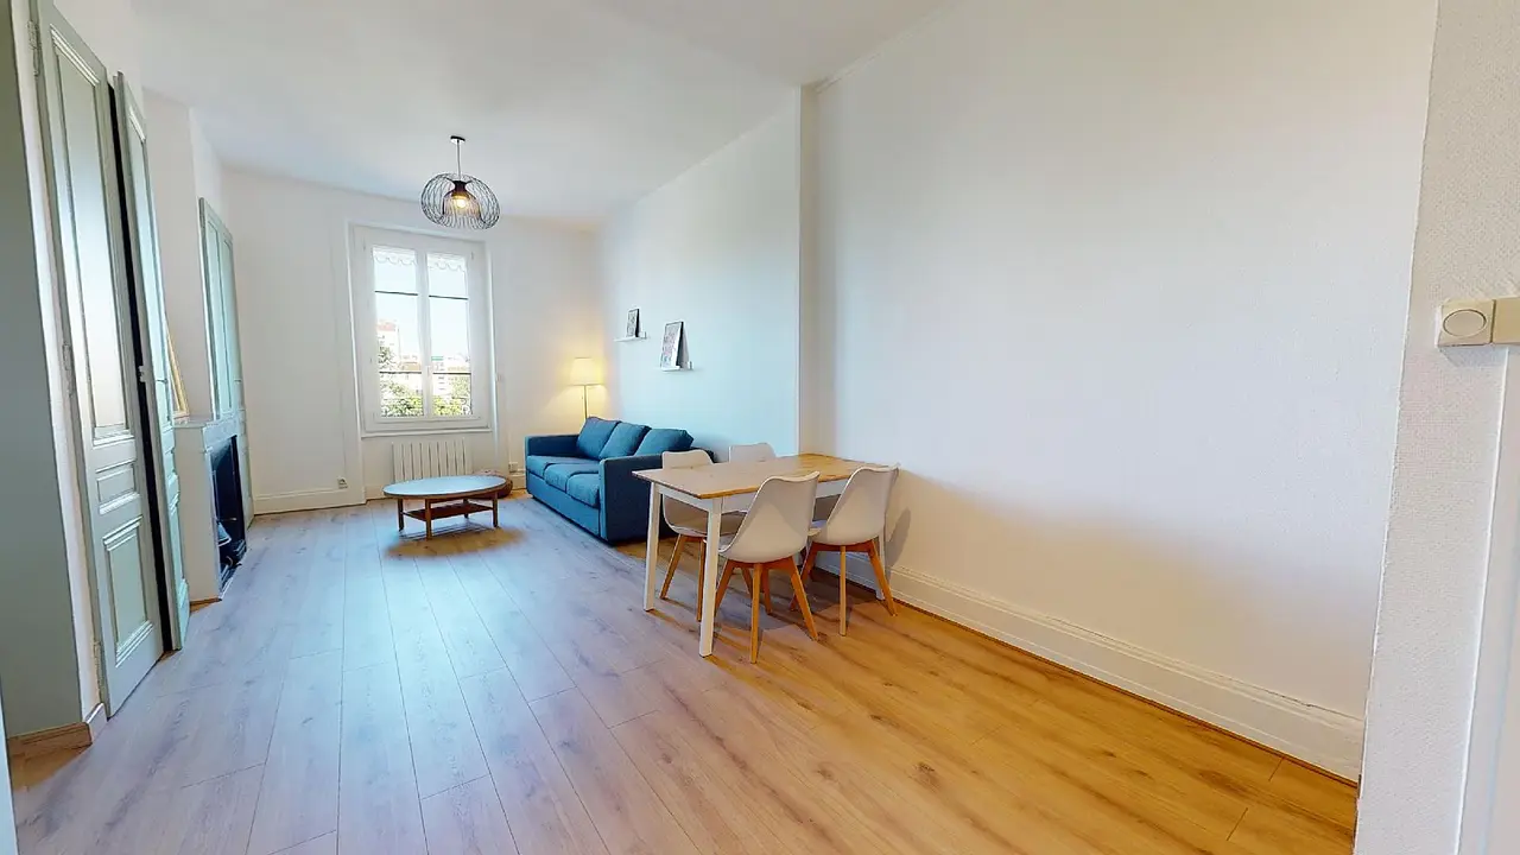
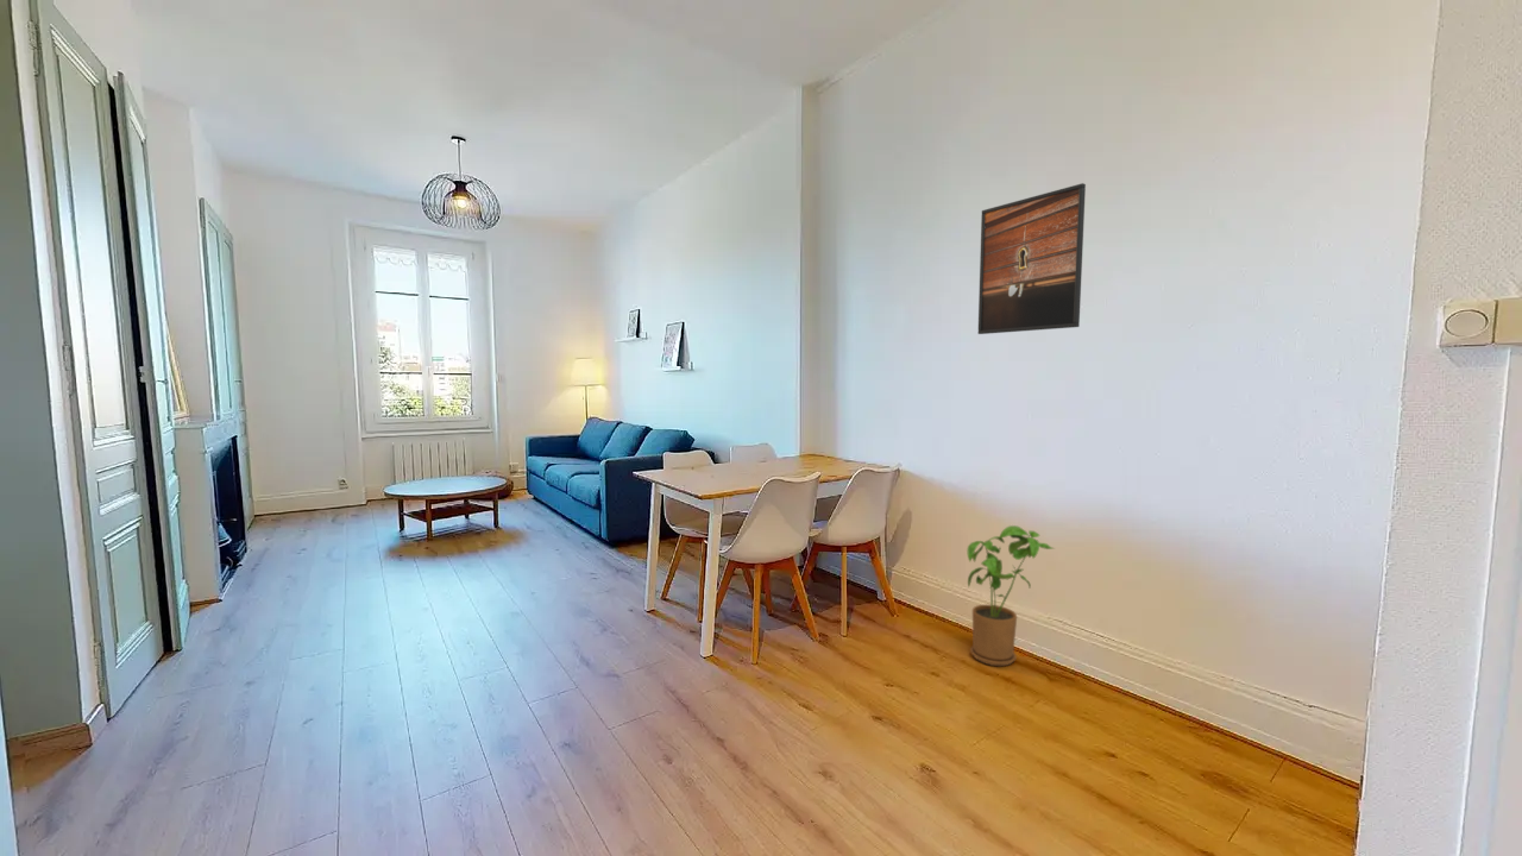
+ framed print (1027, 264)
+ house plant (994, 592)
